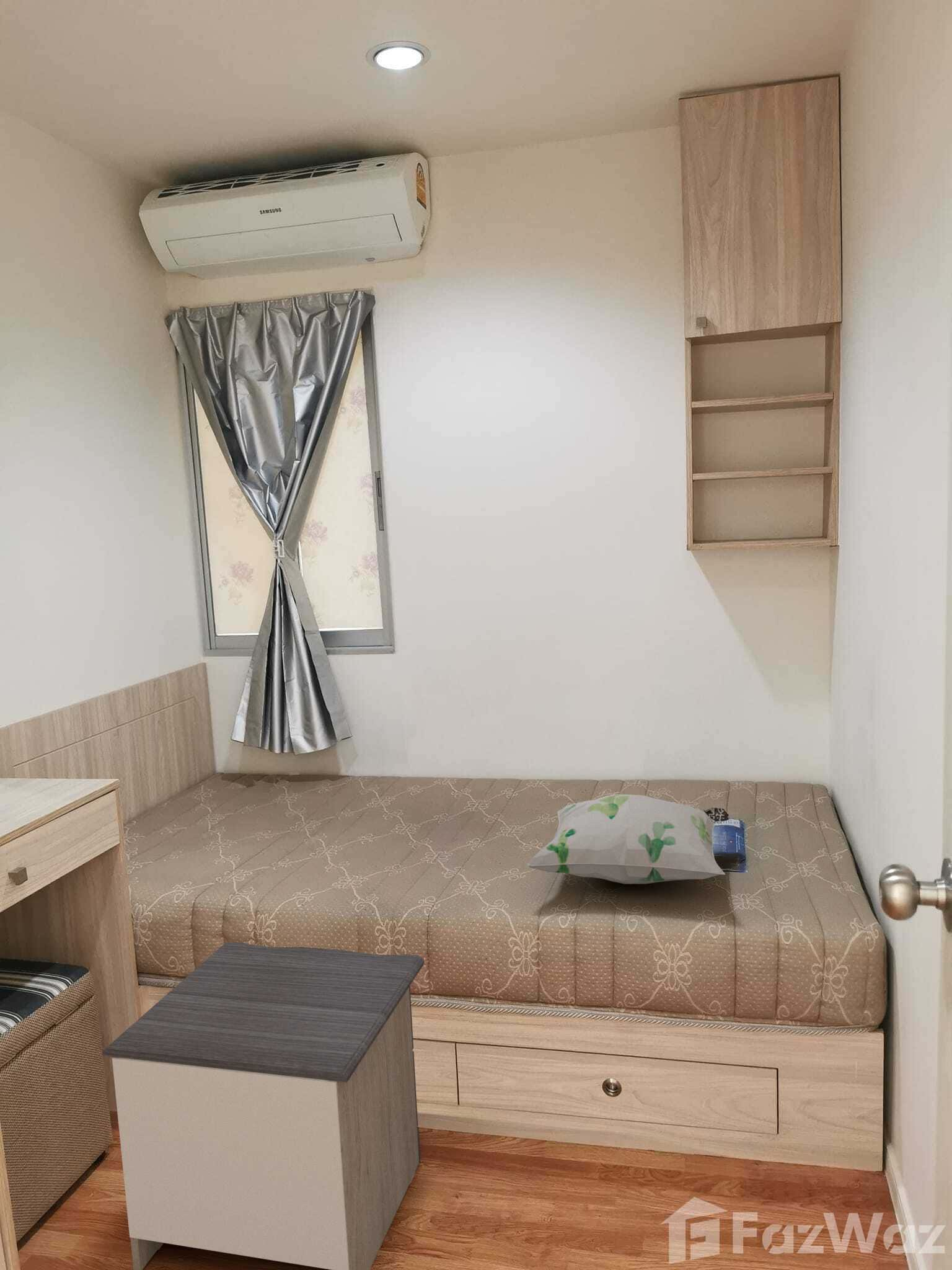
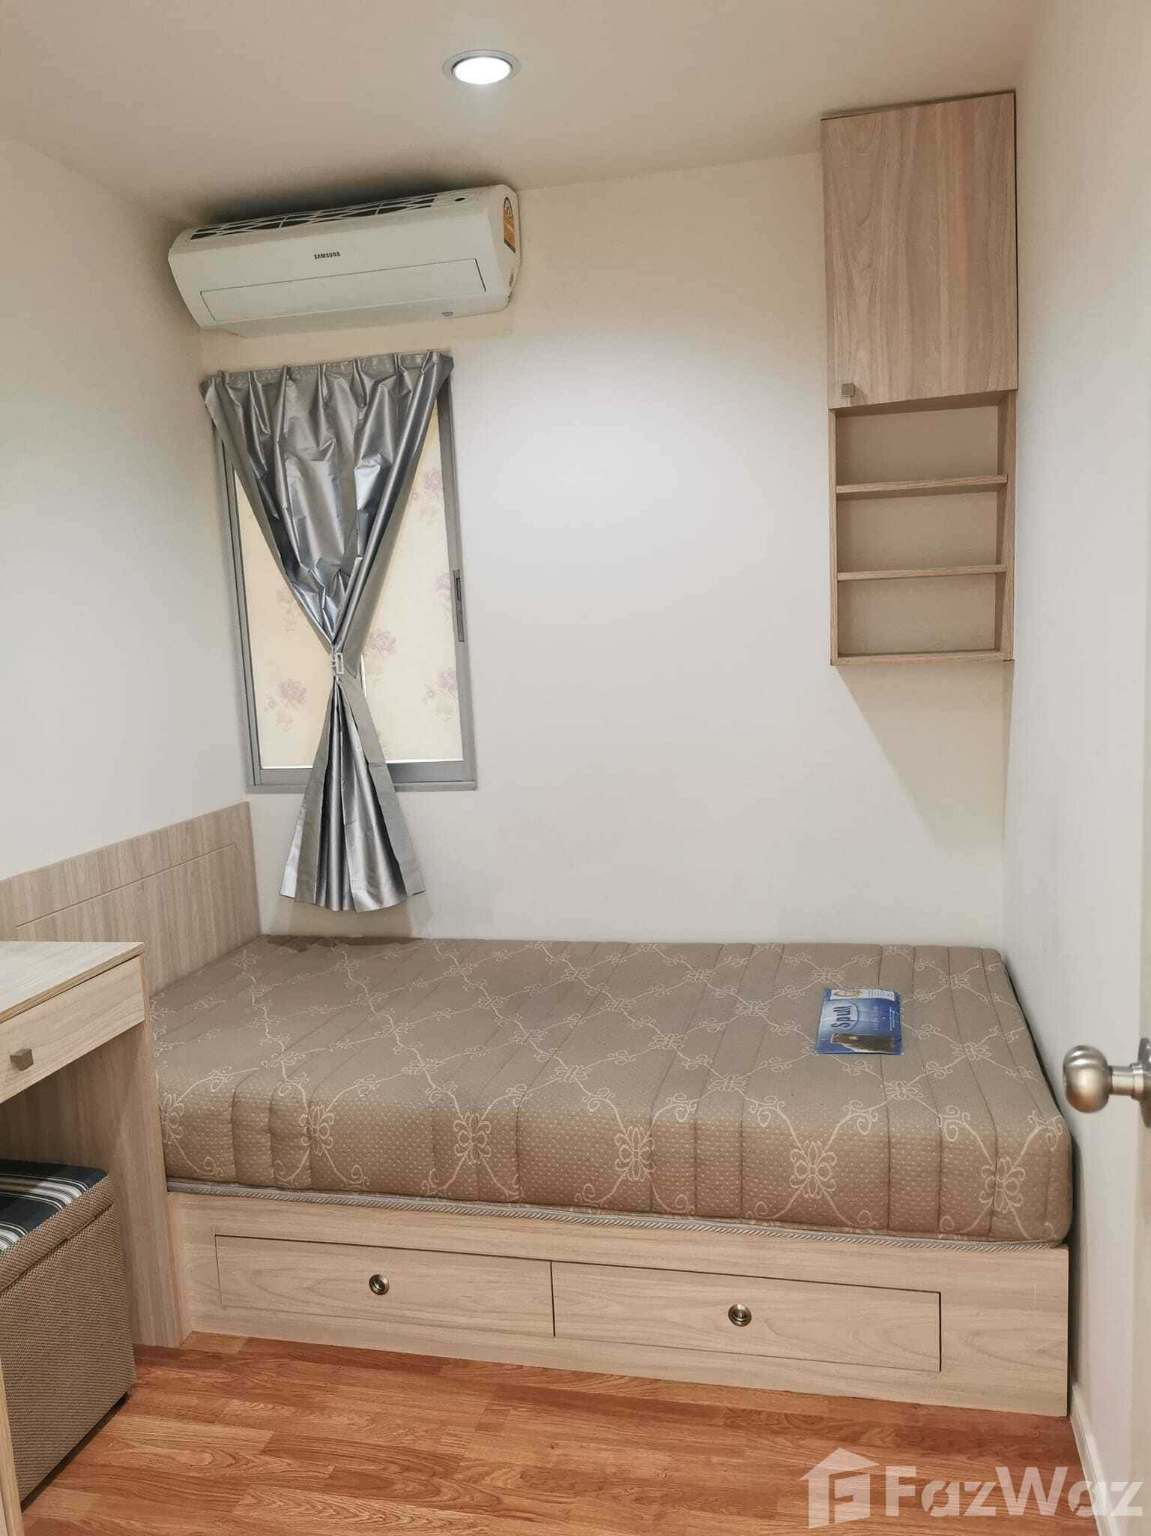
- decorative pillow (634, 837)
- nightstand (284, 1102)
